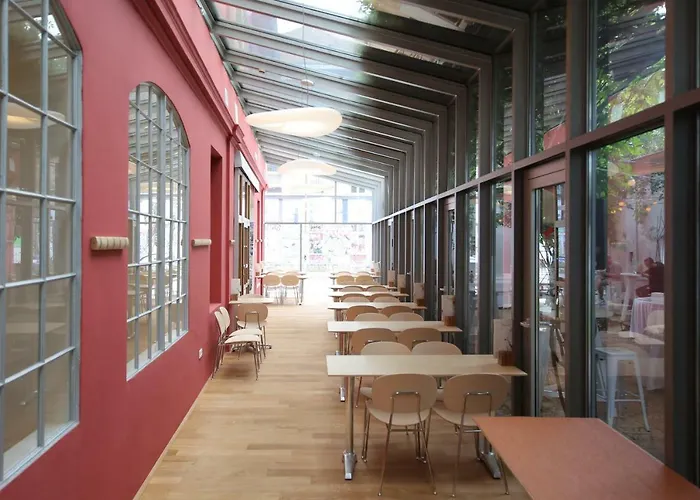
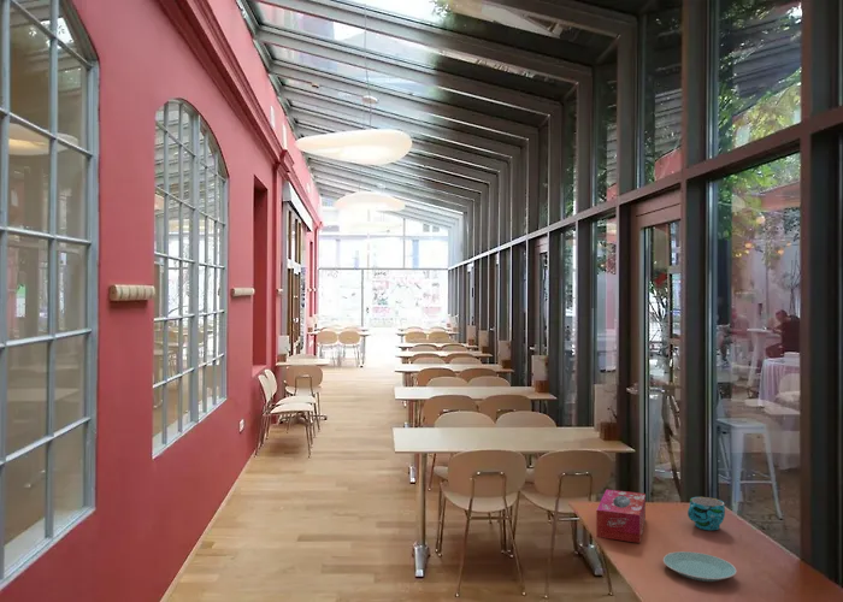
+ tissue box (621, 514)
+ cup (706, 514)
+ plate (698, 567)
